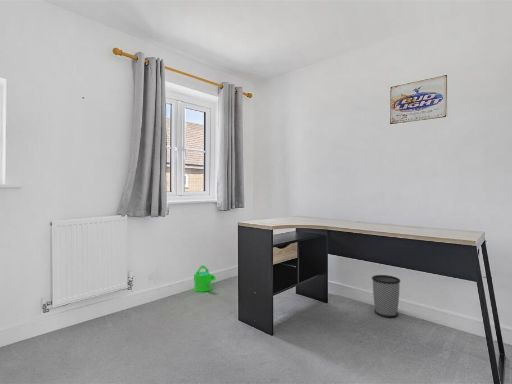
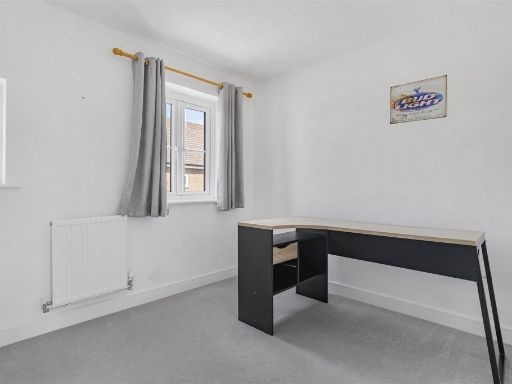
- wastebasket (385, 295)
- watering can (203, 277)
